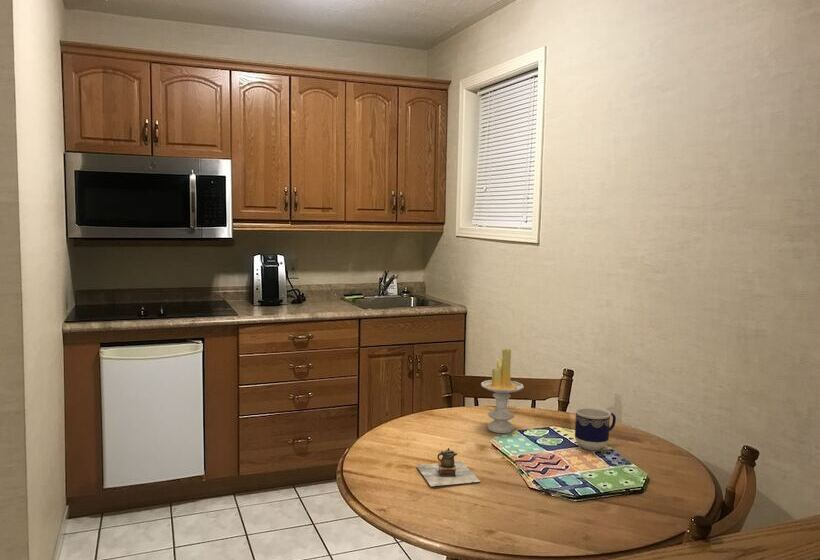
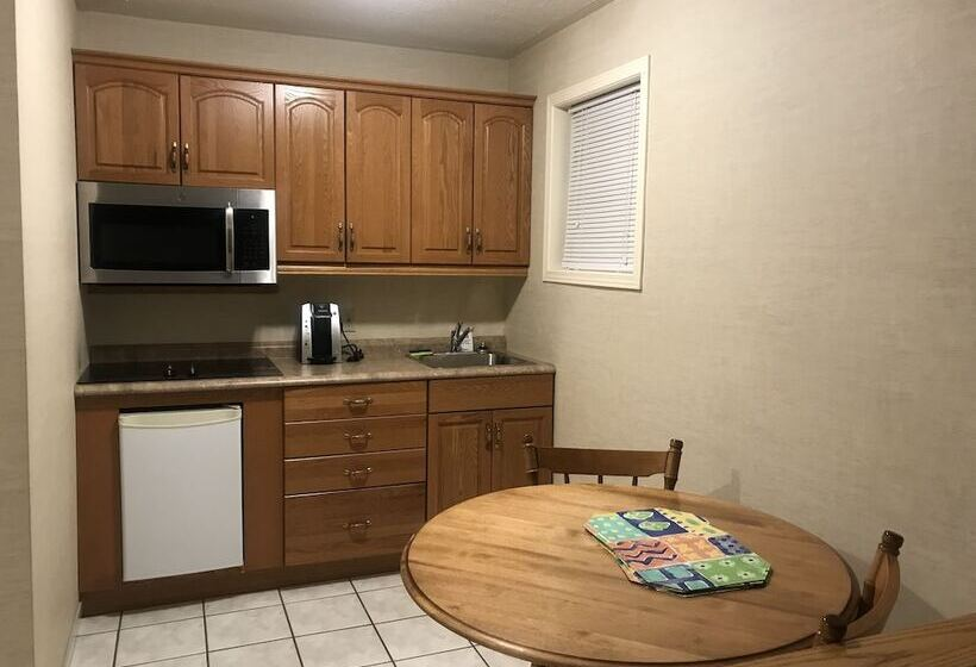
- teapot (447, 461)
- cup (596, 428)
- candle (502, 388)
